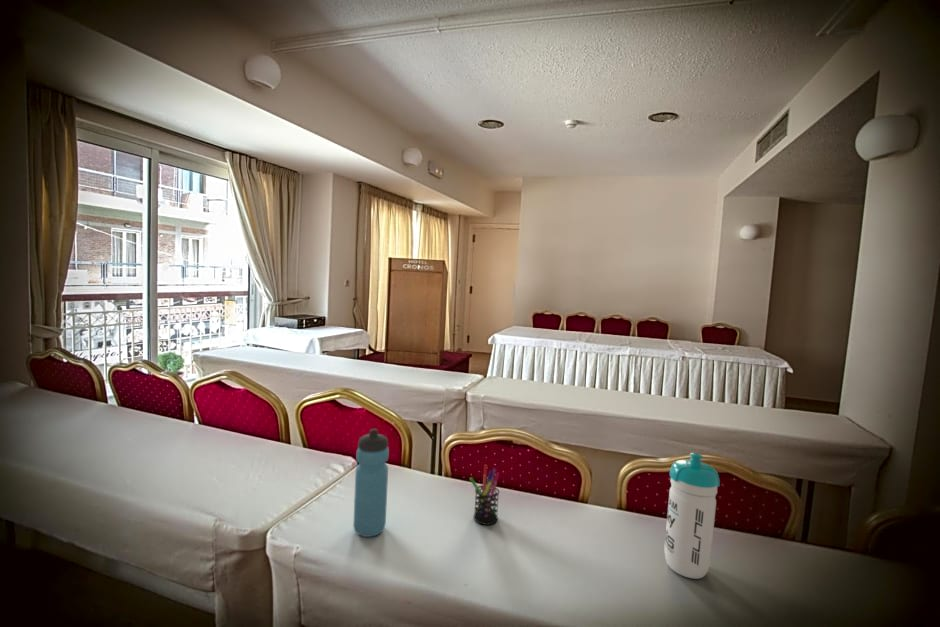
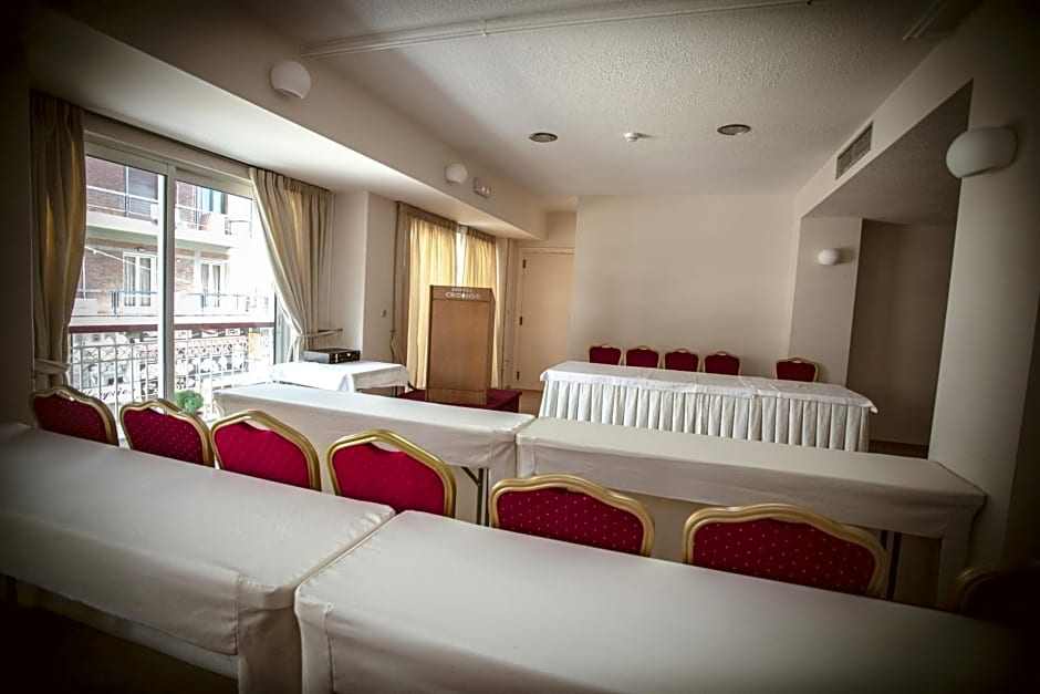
- water bottle (690, 510)
- water bottle (371, 479)
- pen holder (484, 493)
